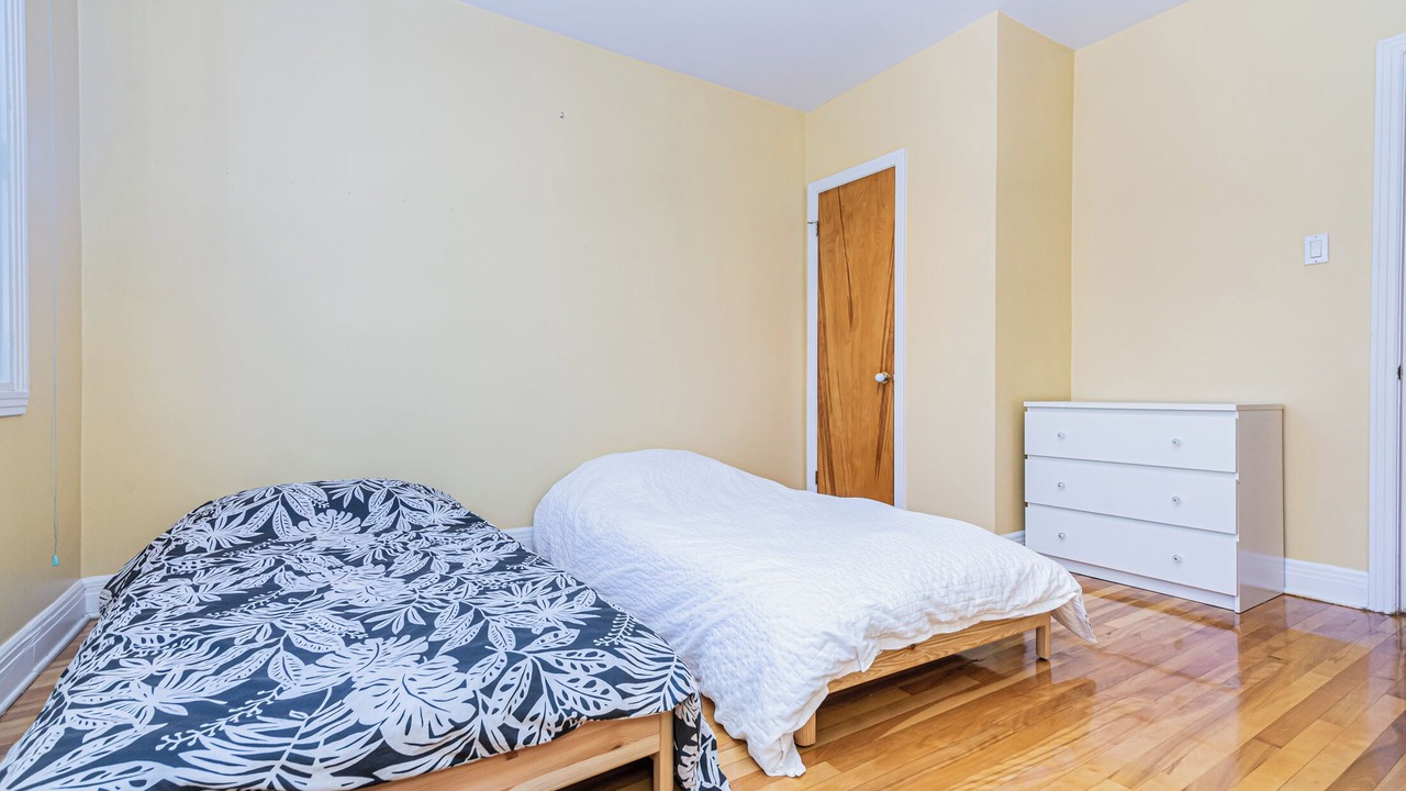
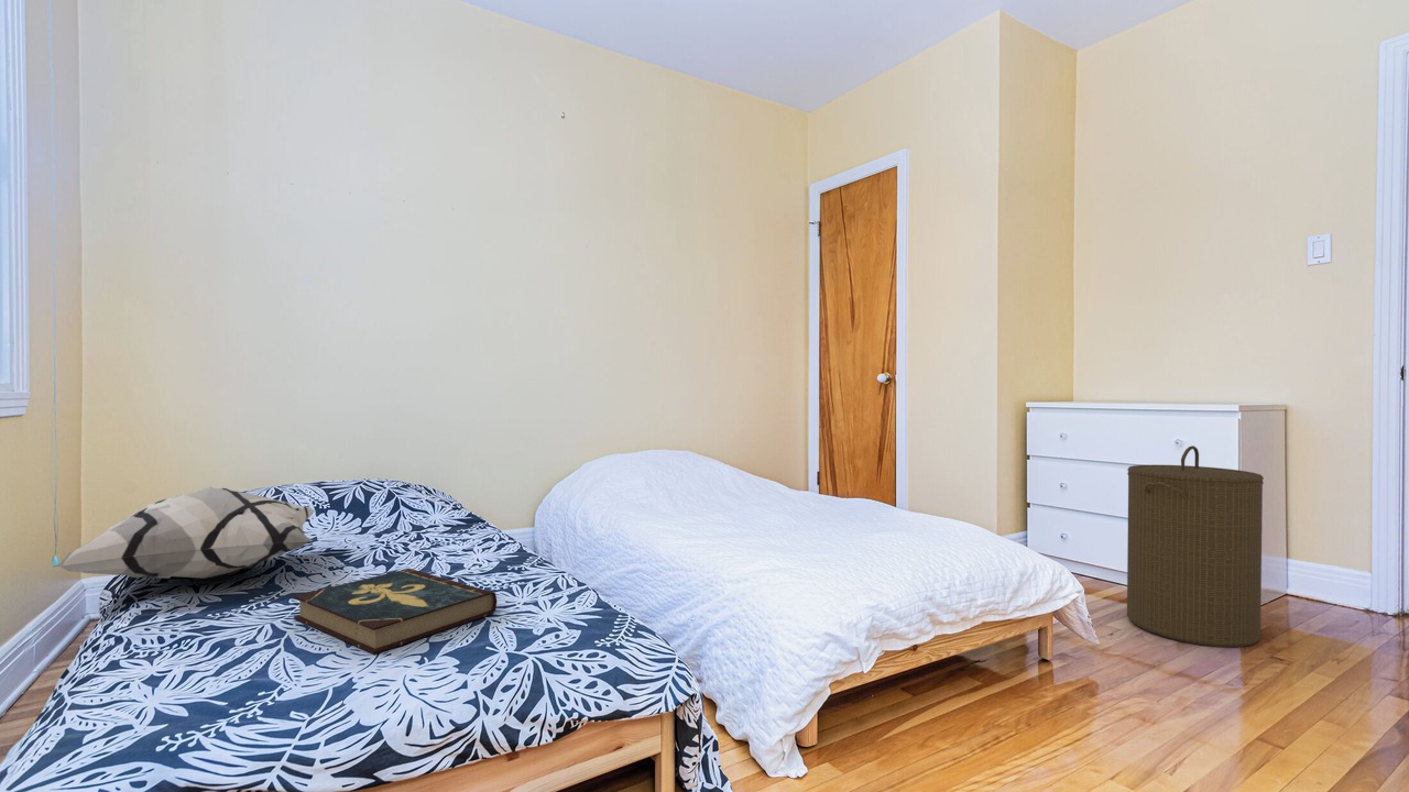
+ laundry hamper (1191, 536)
+ decorative pillow (209, 534)
+ book (396, 604)
